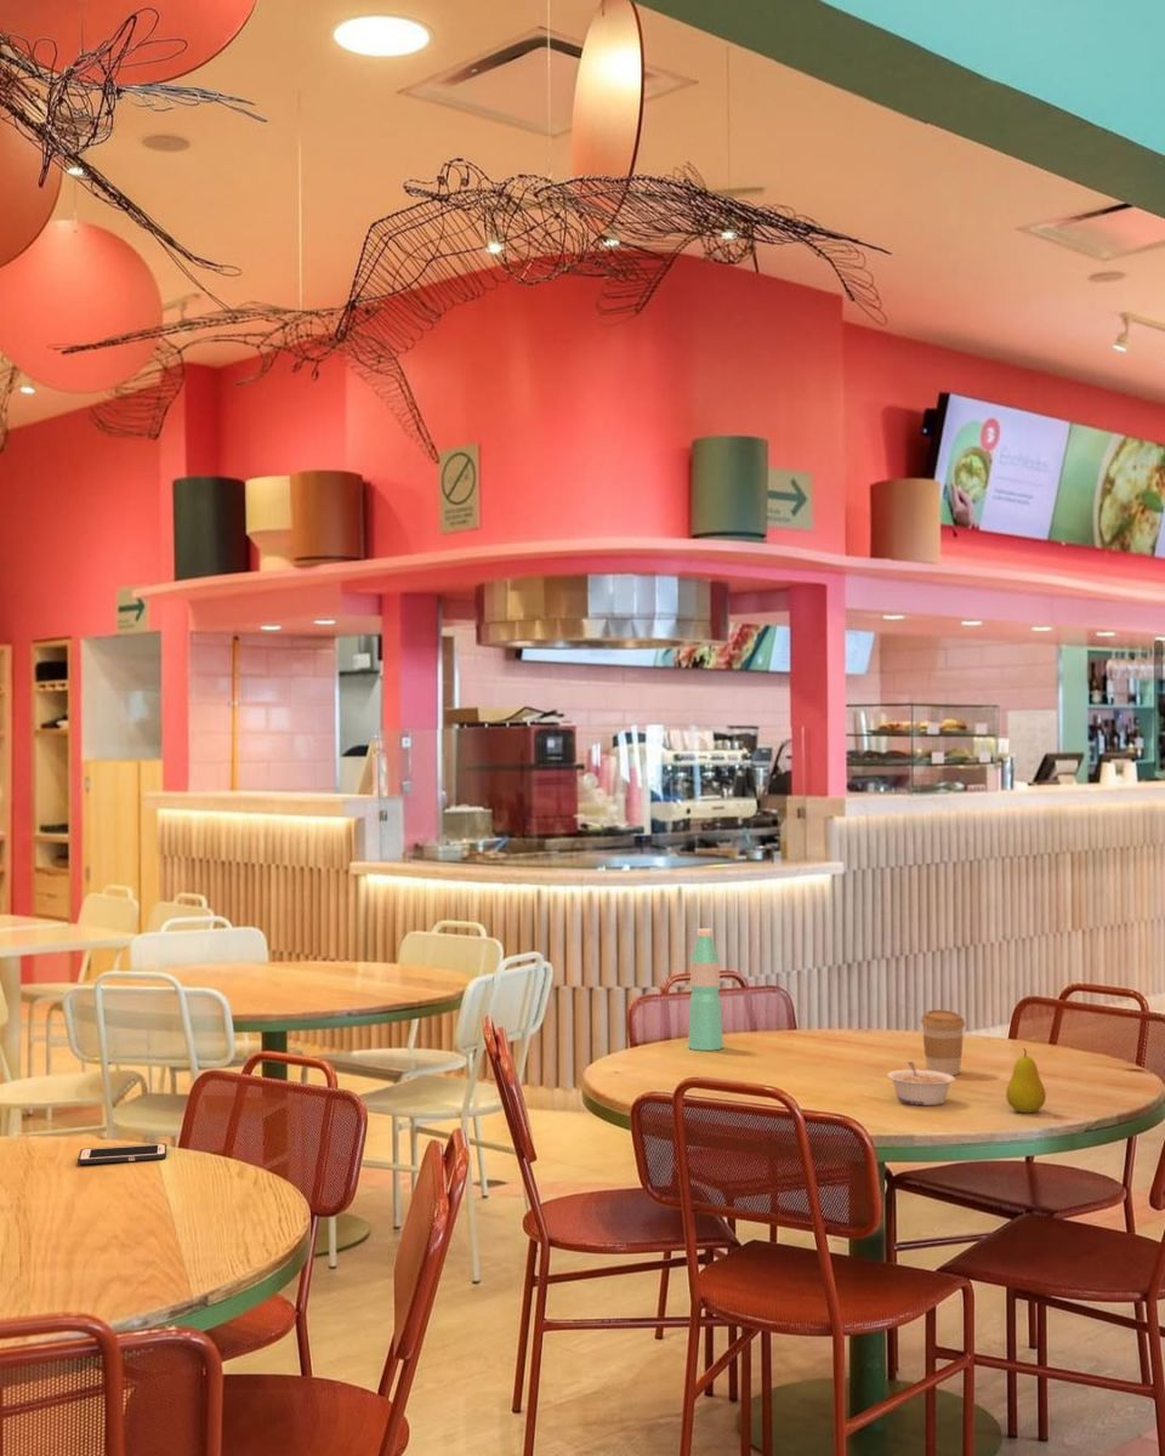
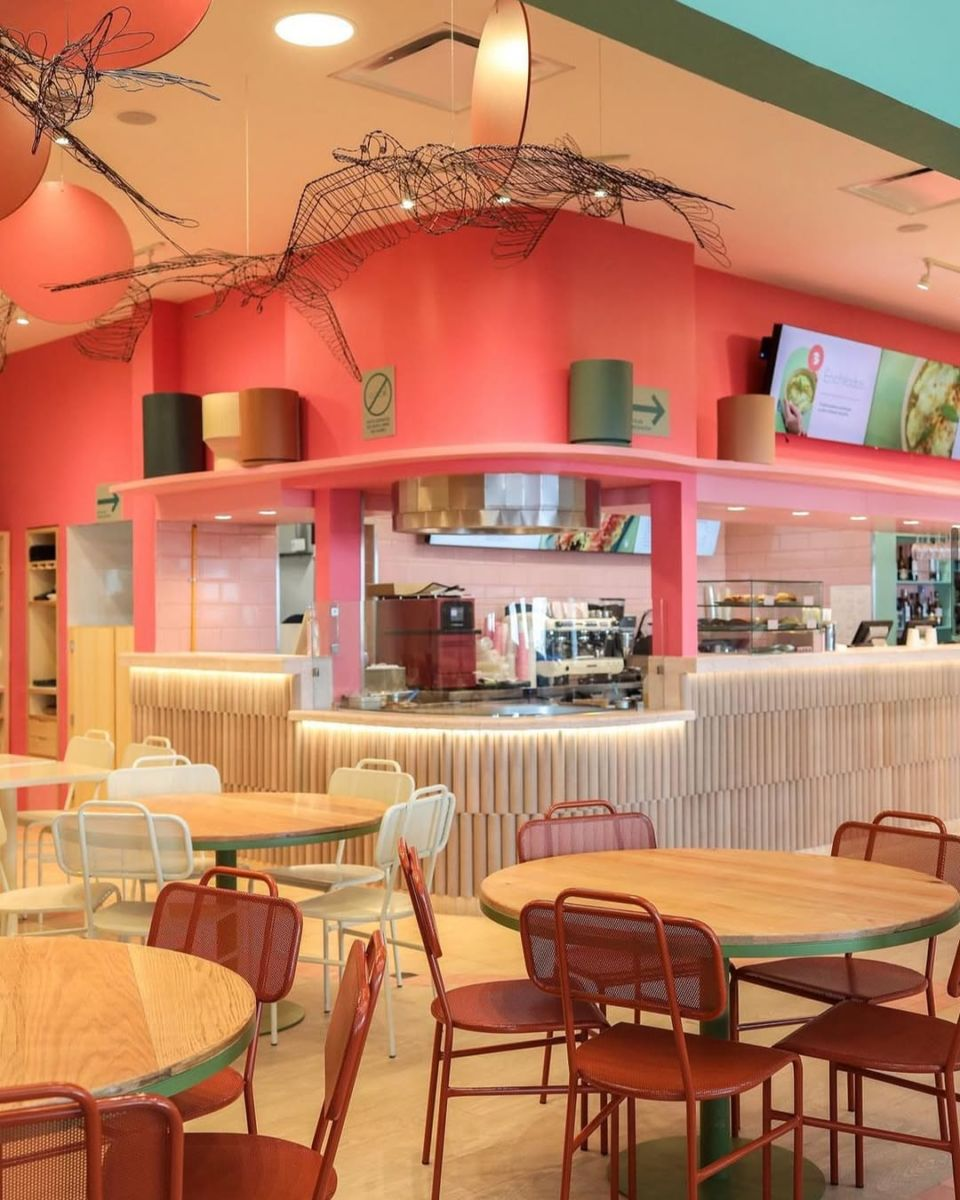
- legume (919, 1085)
- water bottle (705, 988)
- cell phone (123, 1154)
- coffee cup (943, 1041)
- fruit (1025, 1079)
